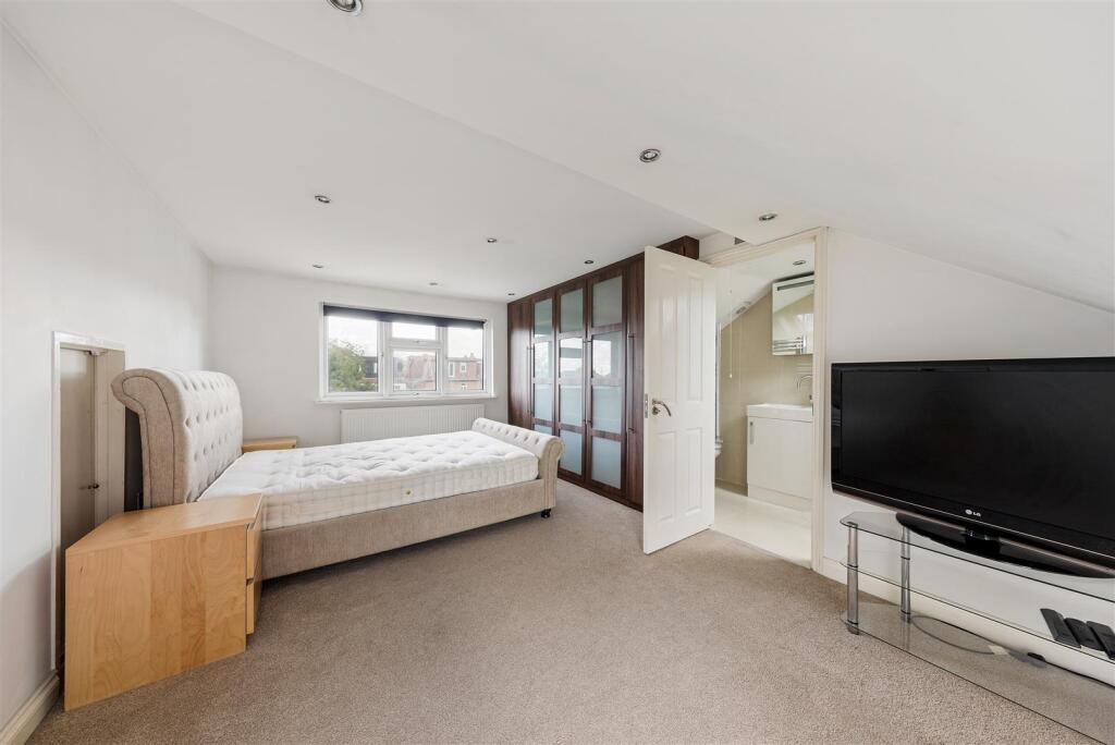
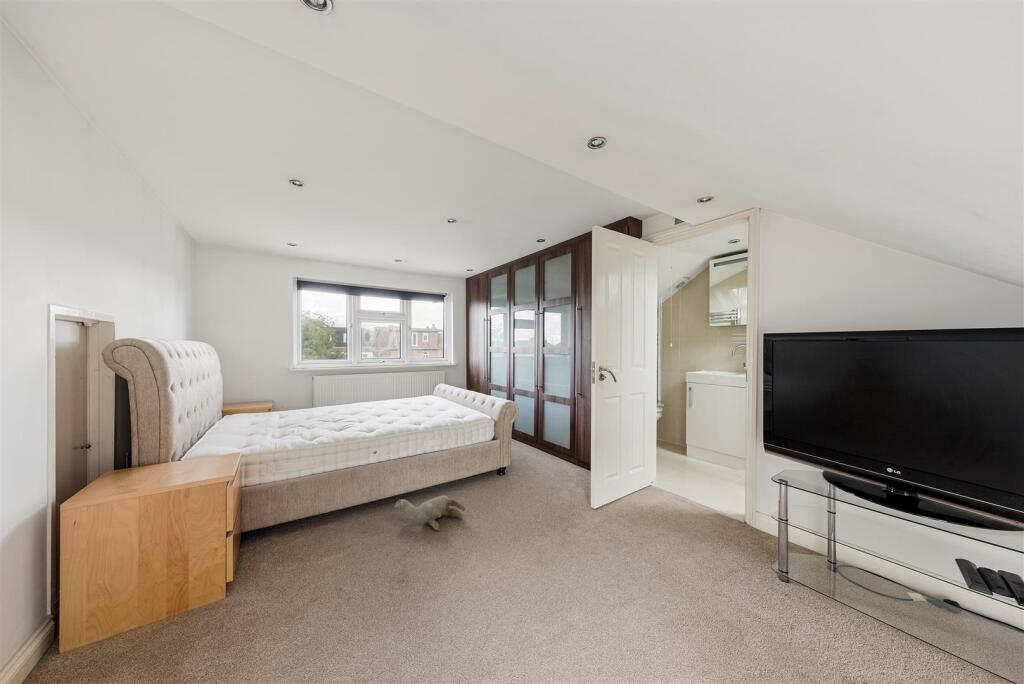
+ plush toy (429, 509)
